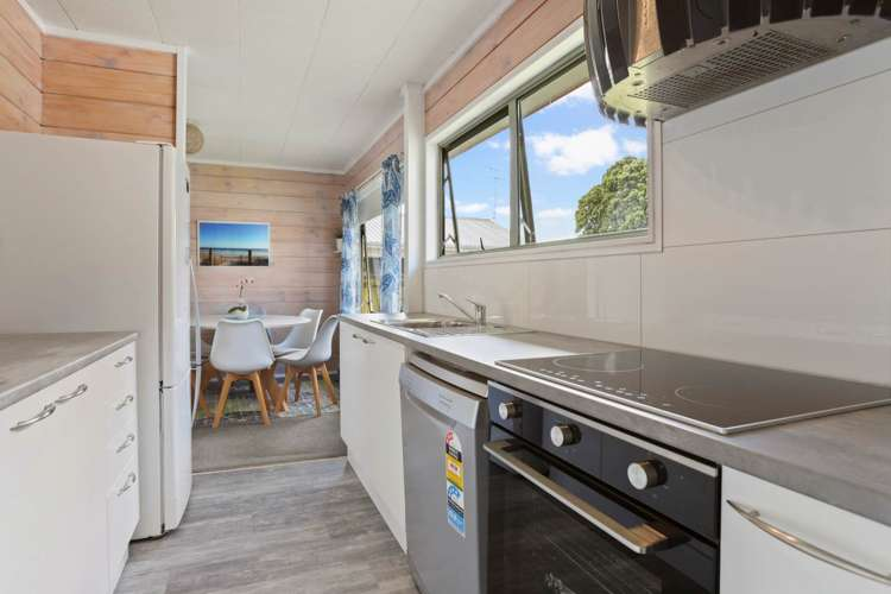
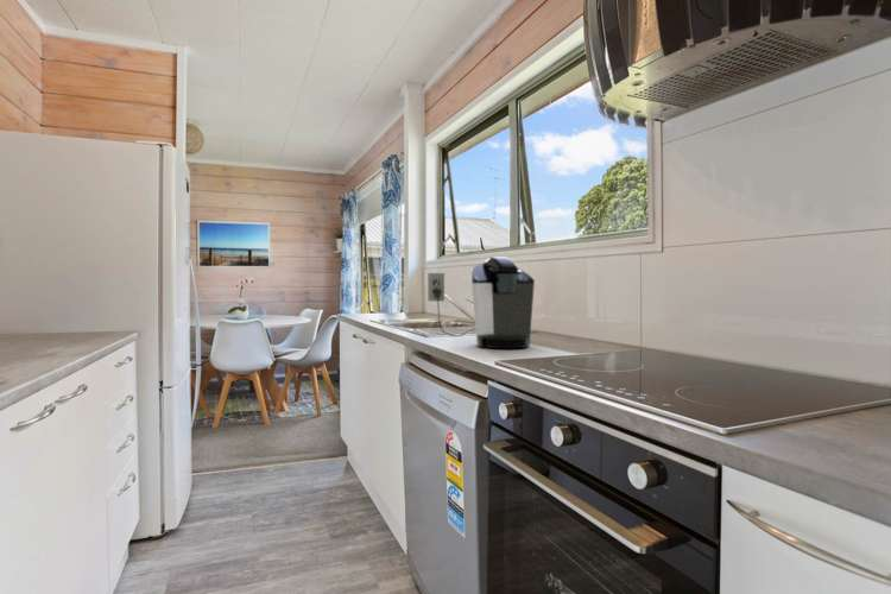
+ coffee maker (484, 301)
